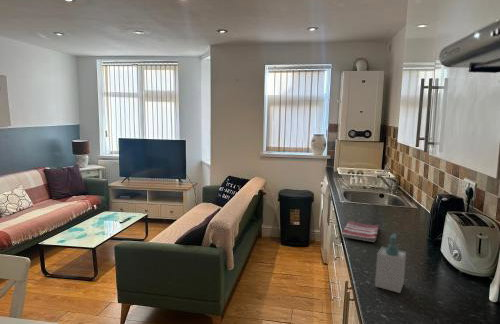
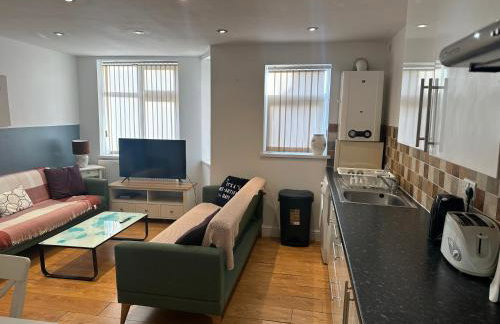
- soap bottle (391, 260)
- dish towel (360, 230)
